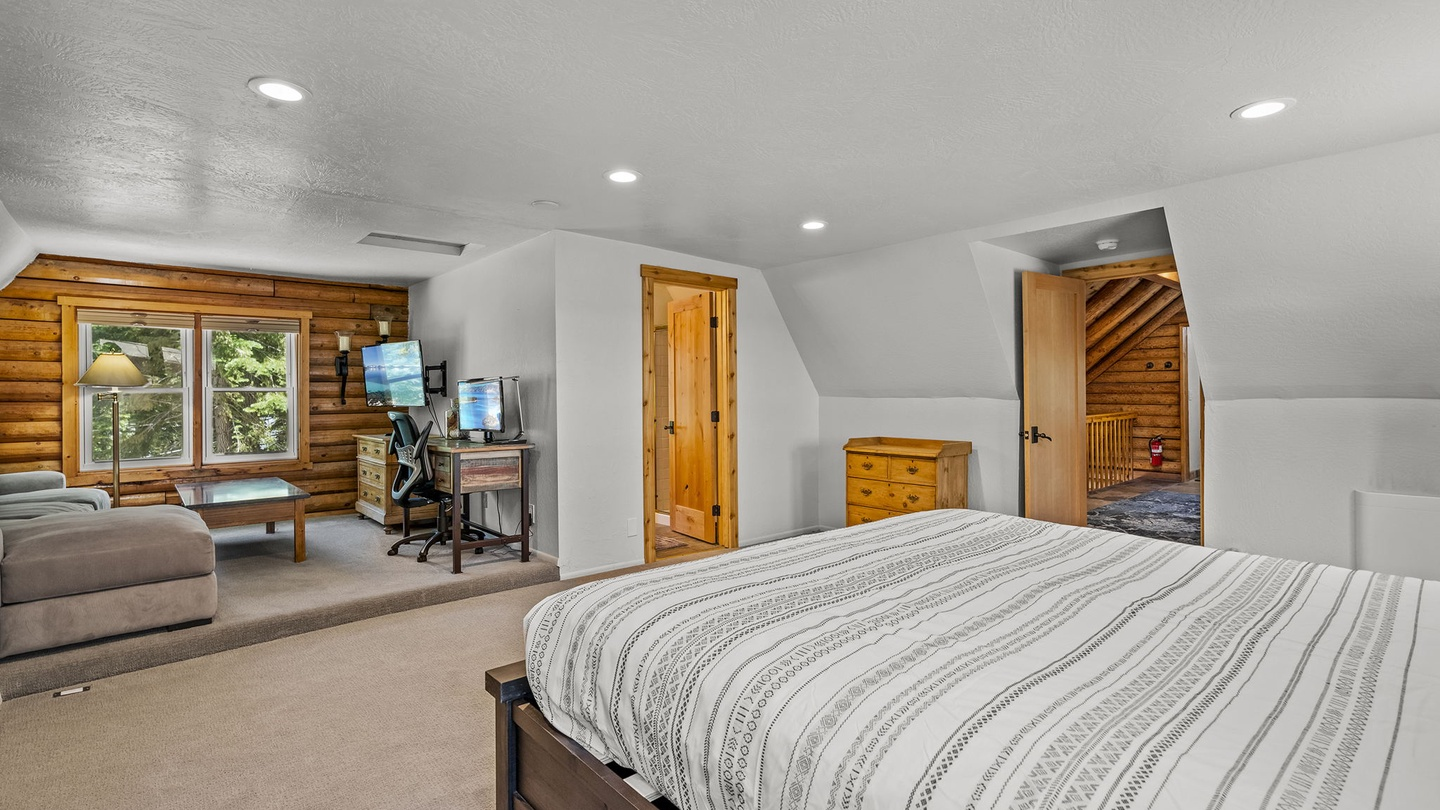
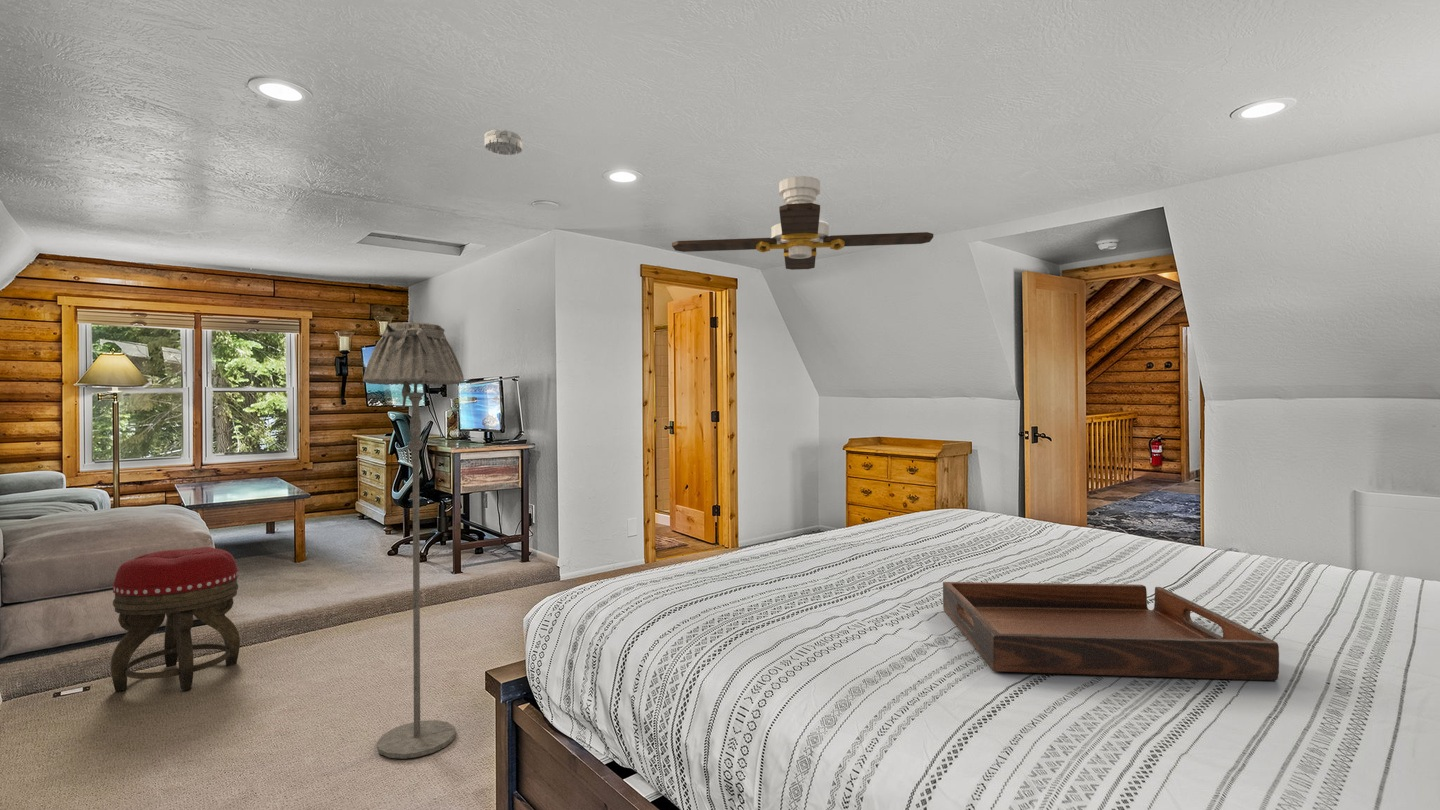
+ floor lamp (415, 532)
+ smoke detector (503, 141)
+ ceiling fan (799, 219)
+ footstool (178, 614)
+ serving tray (1085, 623)
